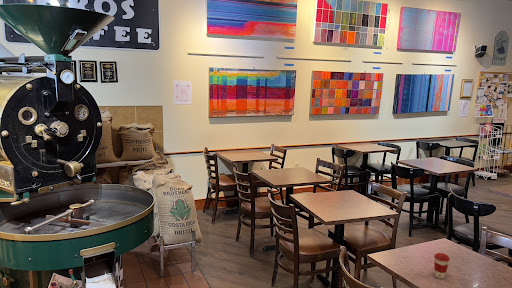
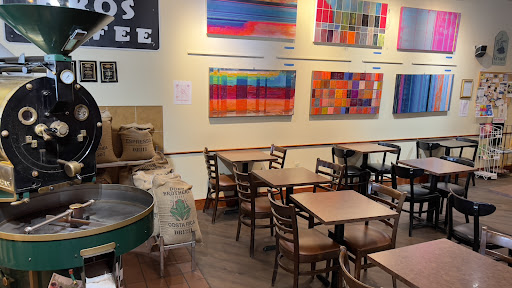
- coffee cup (440, 265)
